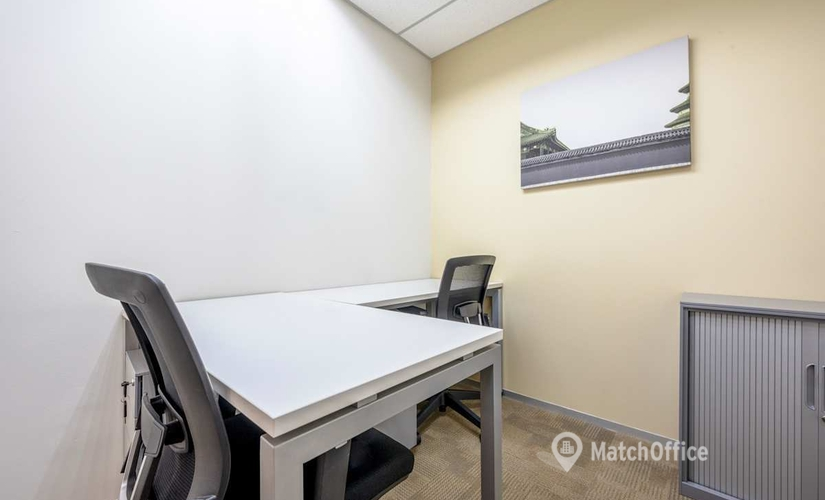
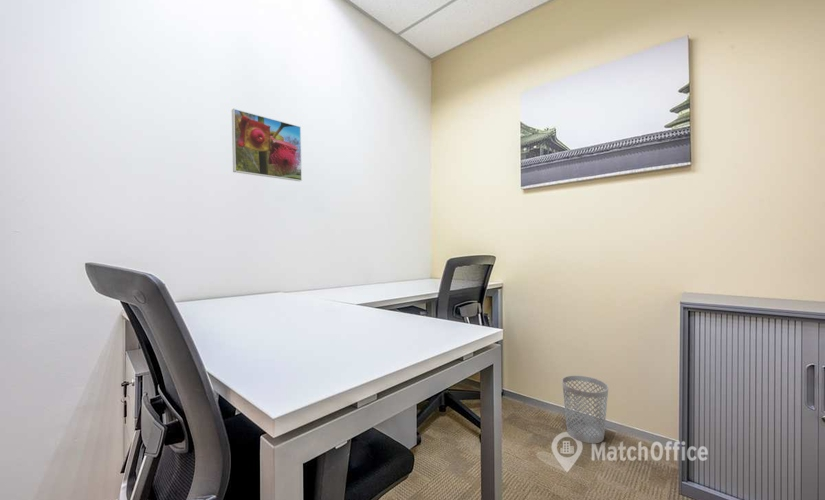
+ wastebasket (584, 409)
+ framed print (269, 147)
